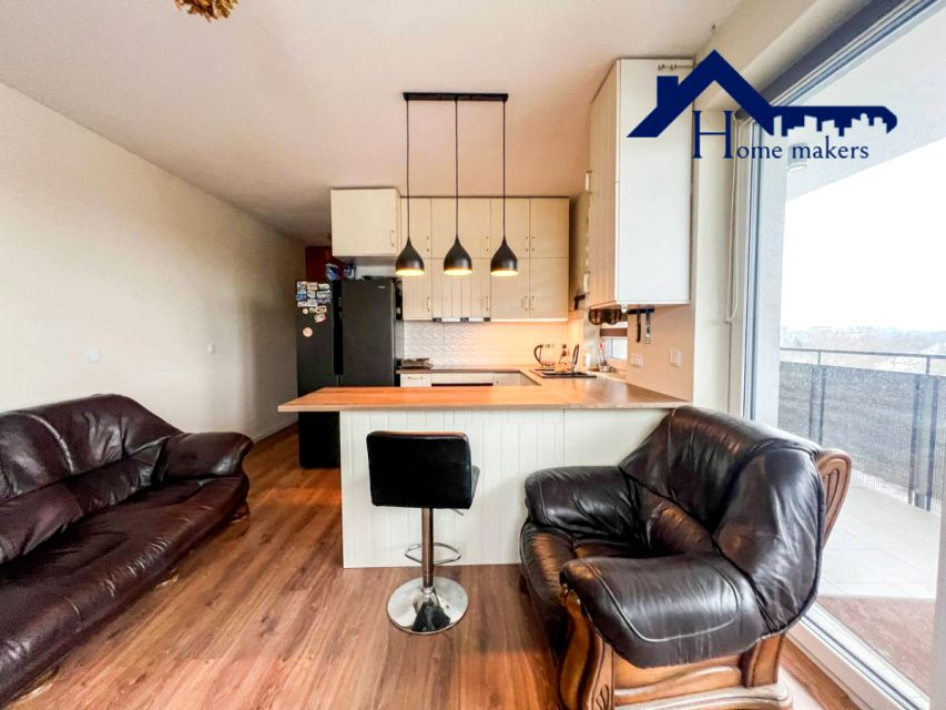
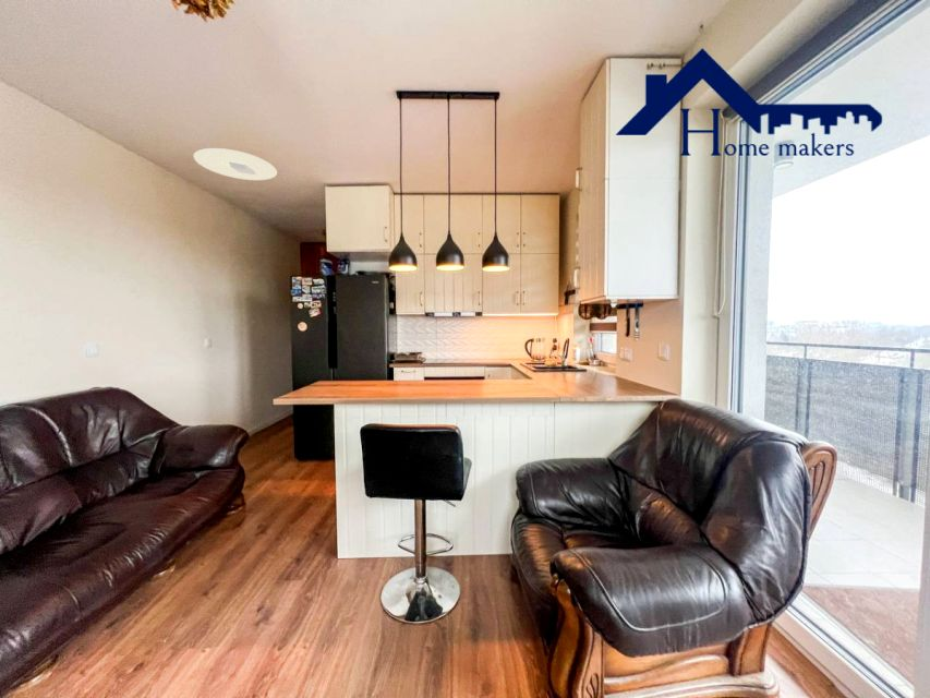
+ ceiling light (237, 161)
